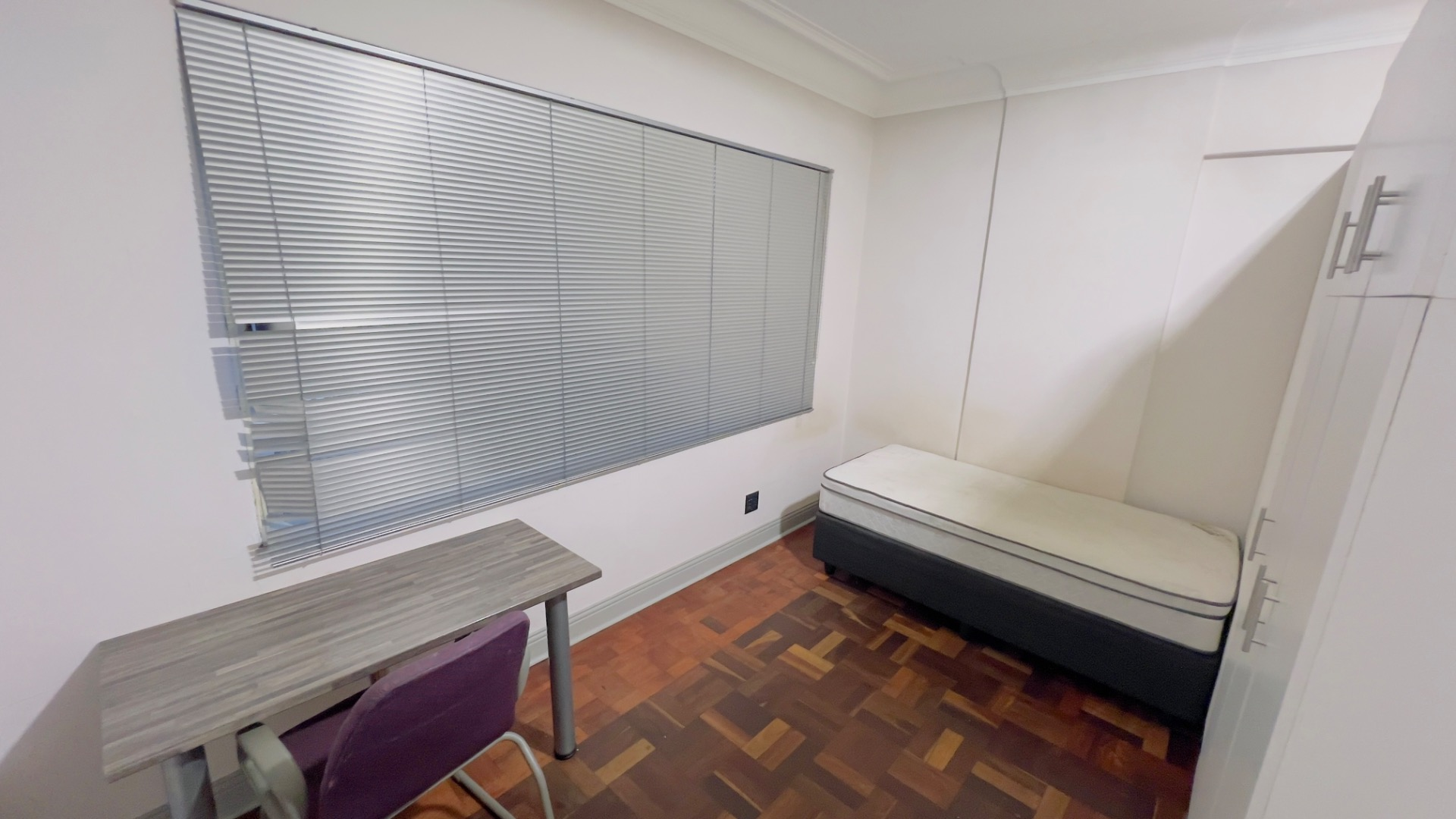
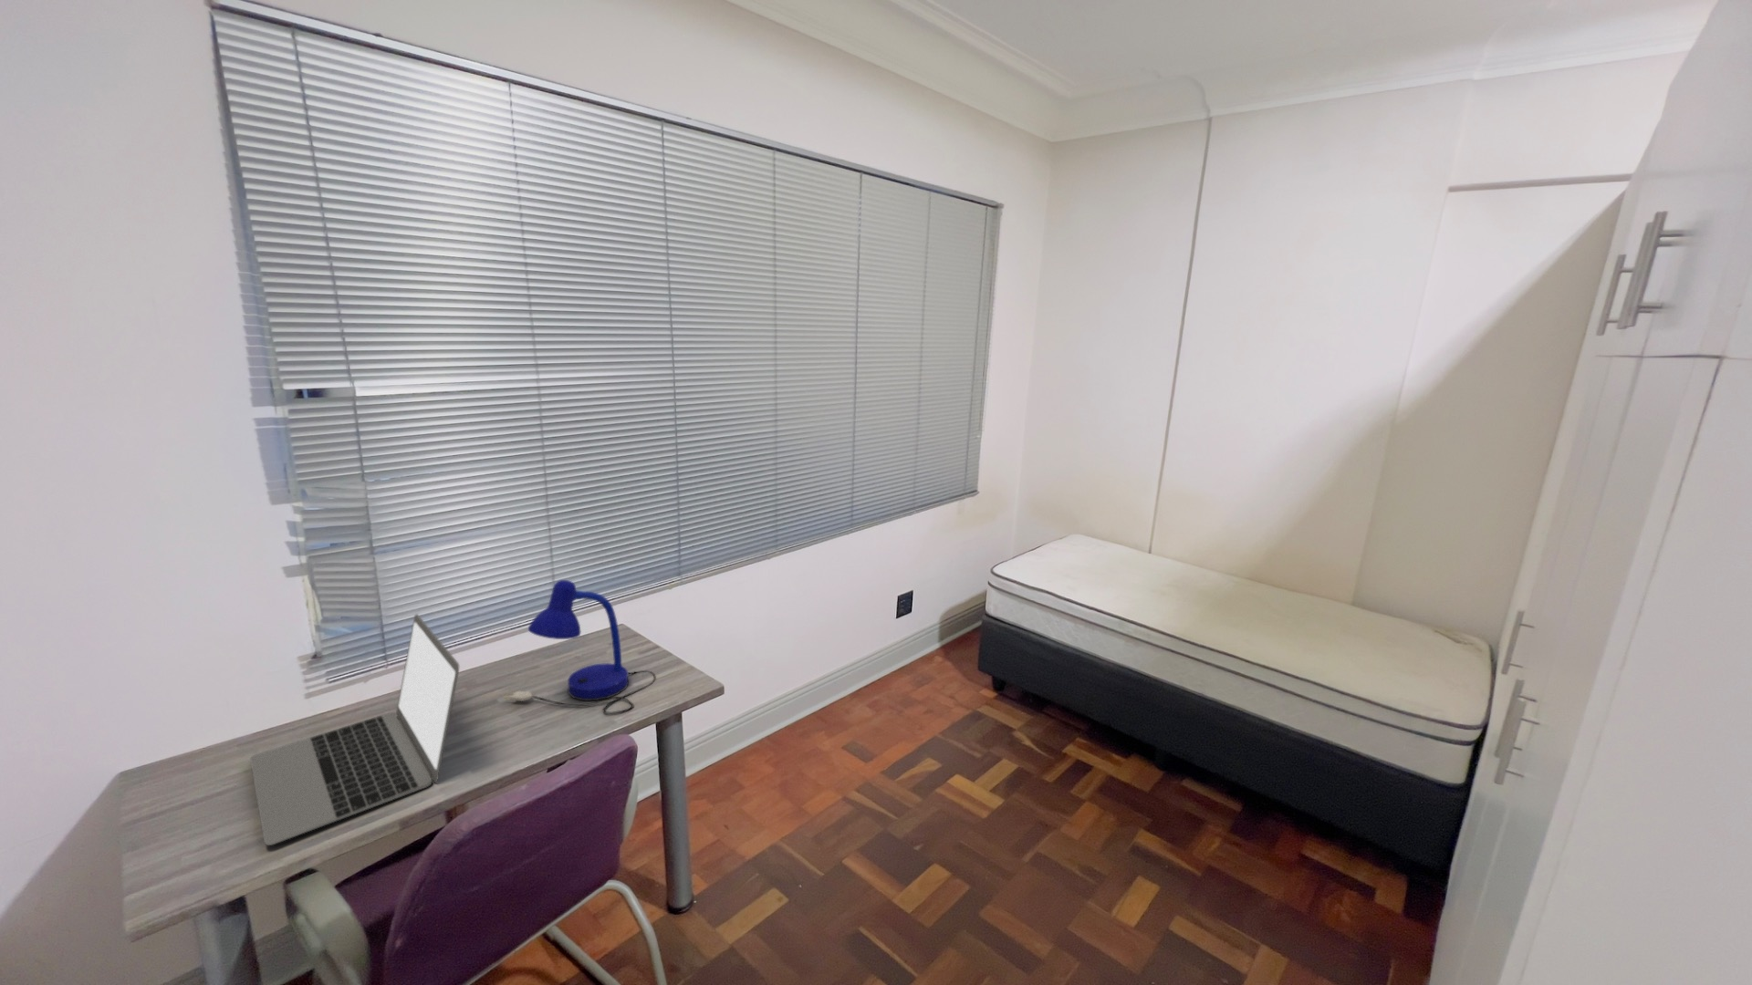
+ laptop (357, 723)
+ desk lamp (580, 635)
